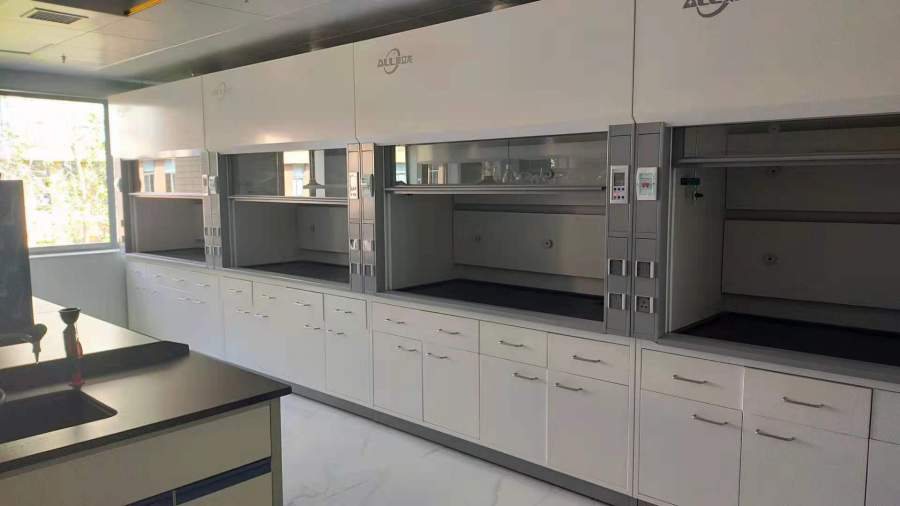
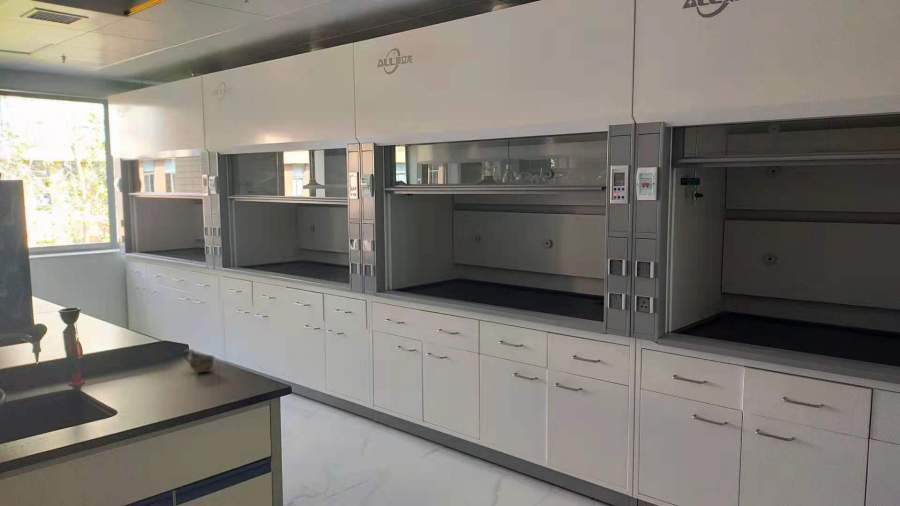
+ cup (201, 360)
